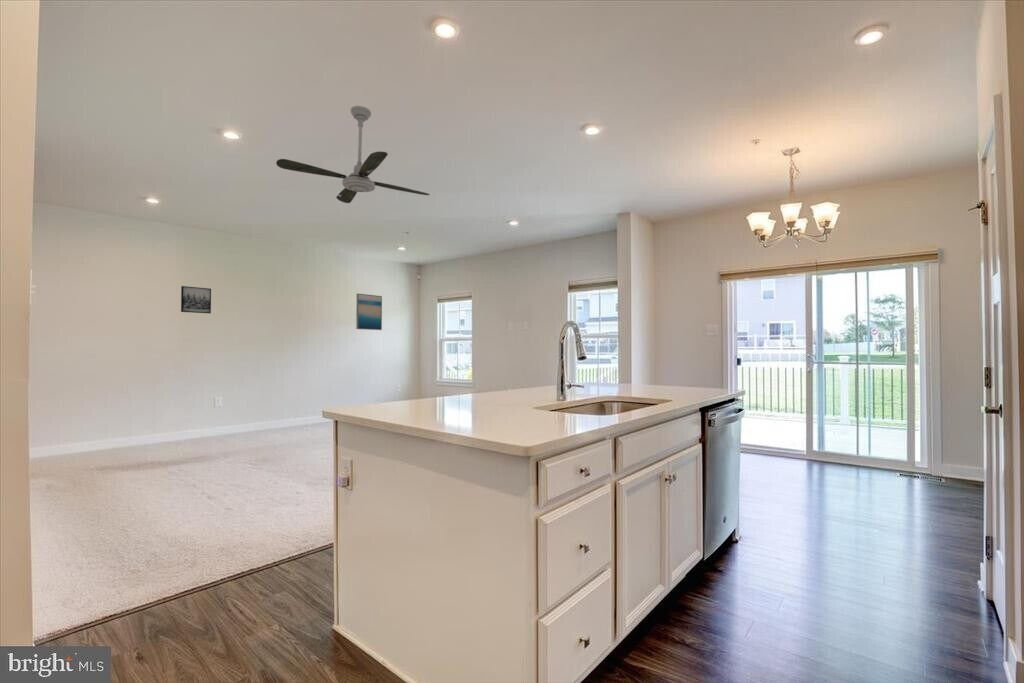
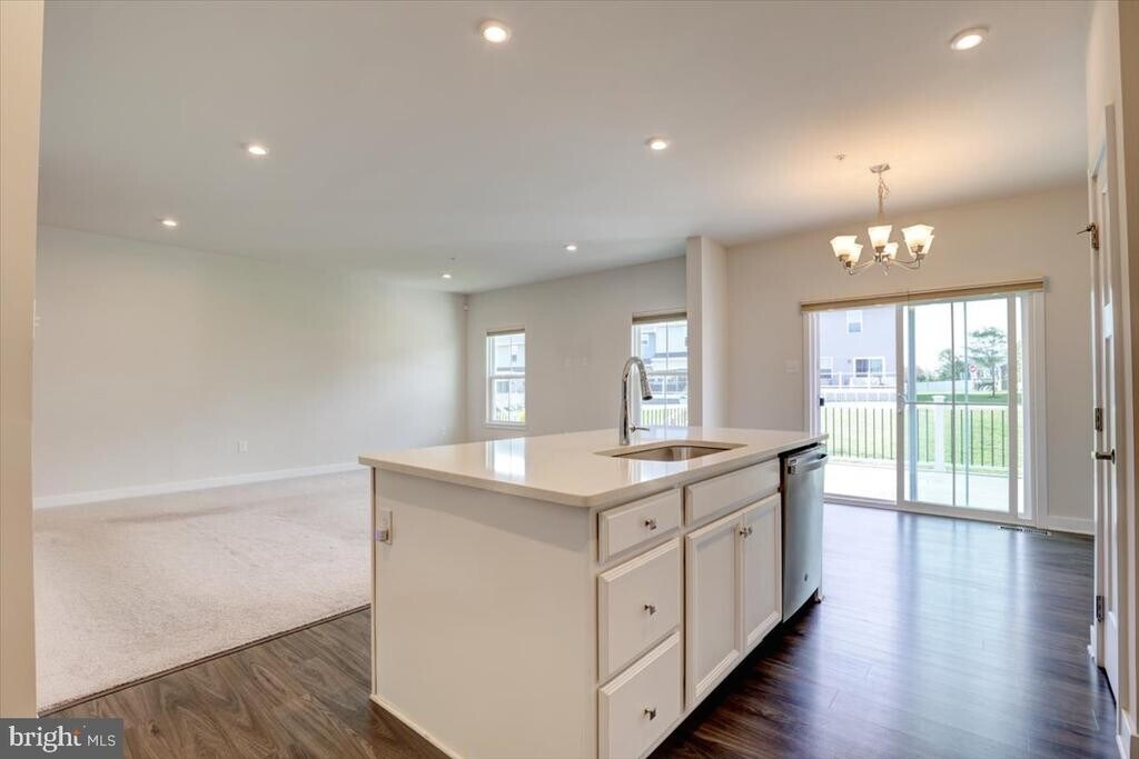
- wall art (196, 300)
- ceiling fan (359, 148)
- wall art (369, 312)
